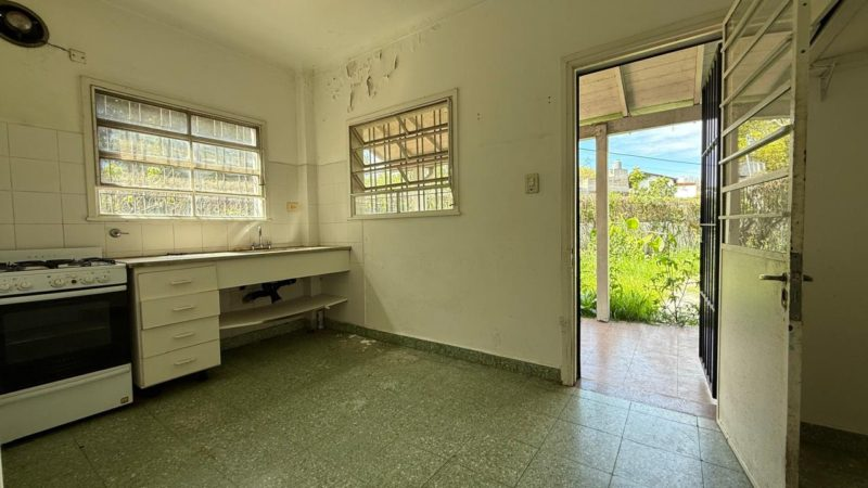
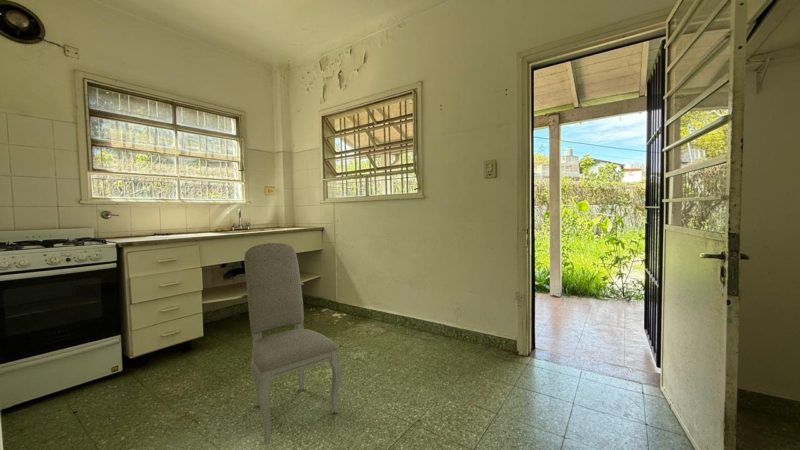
+ dining chair (288, 330)
